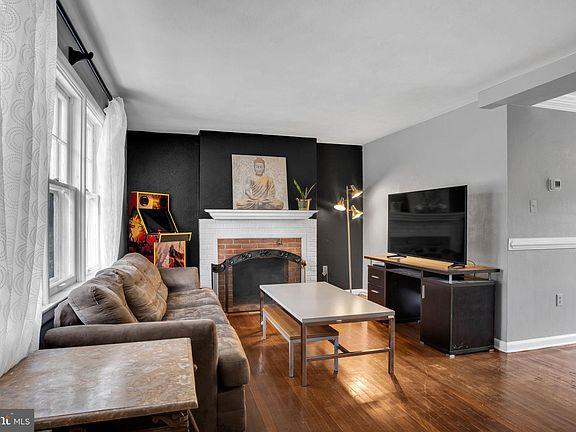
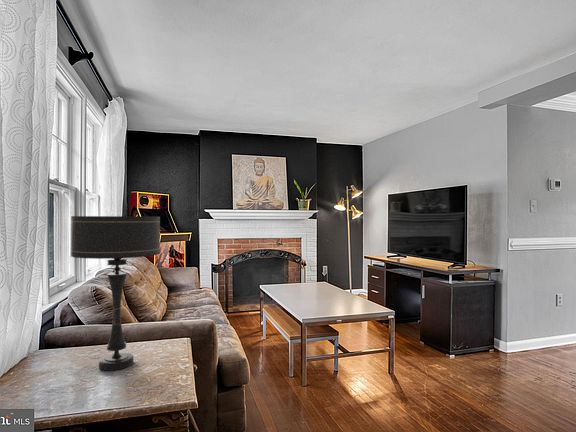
+ table lamp (117, 290)
